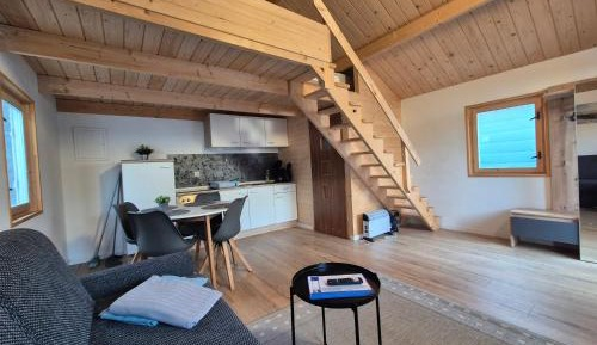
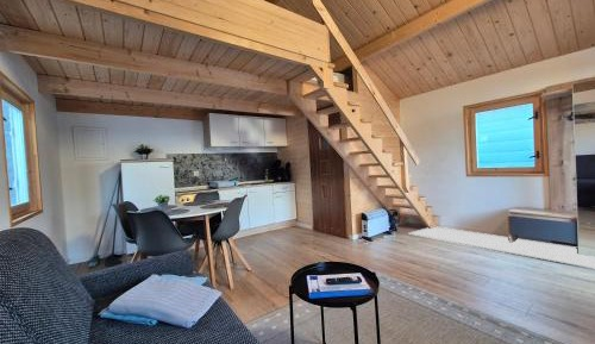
+ rug (483, 239)
